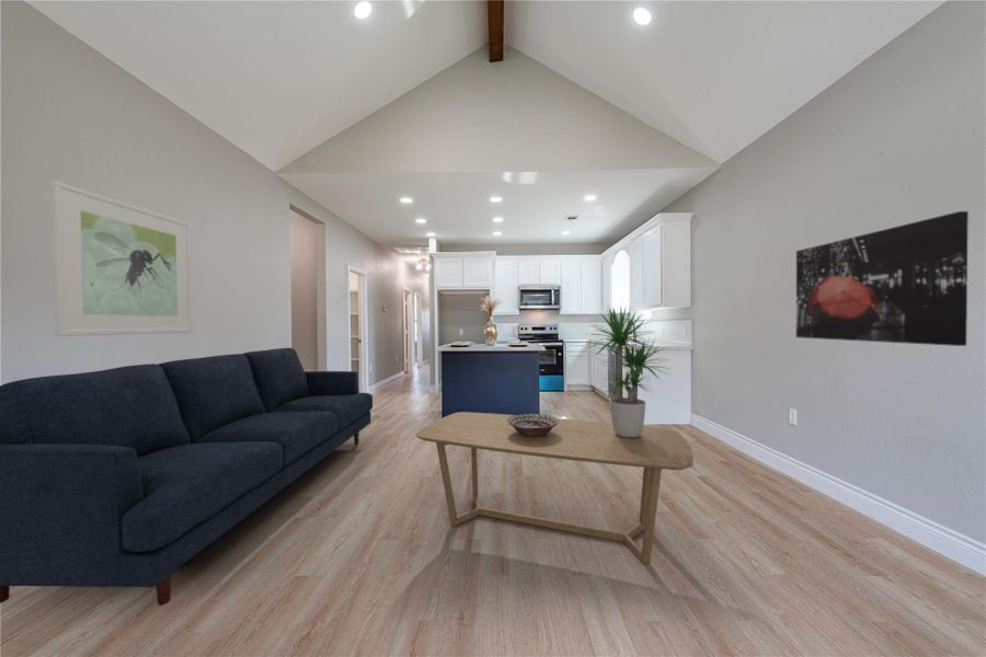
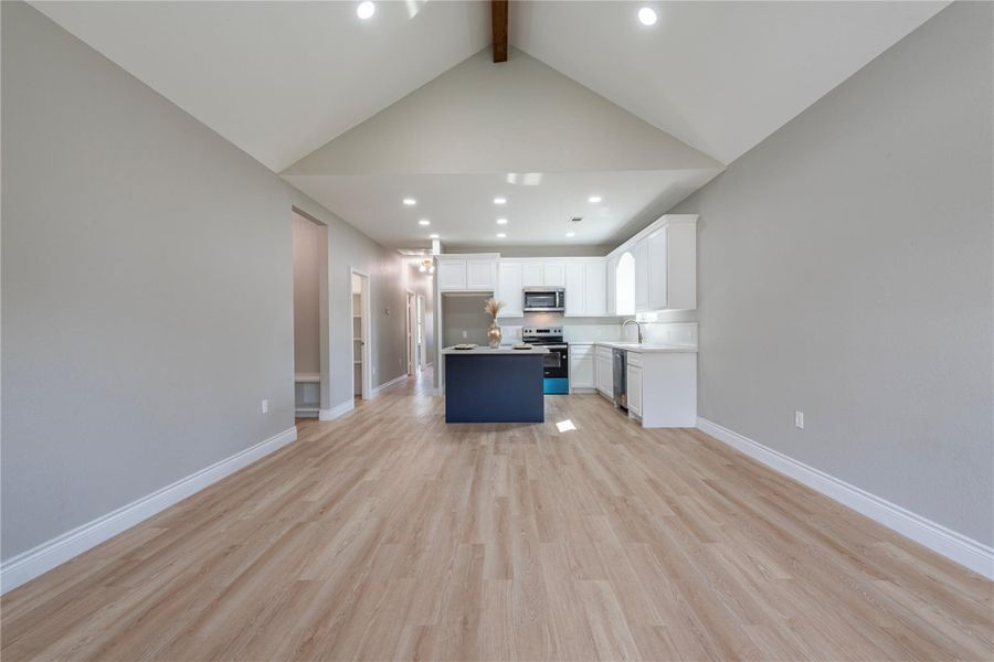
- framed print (134, 269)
- sofa (249, 425)
- decorative bowl (532, 426)
- coffee table (547, 457)
- potted plant (626, 366)
- wall art (862, 288)
